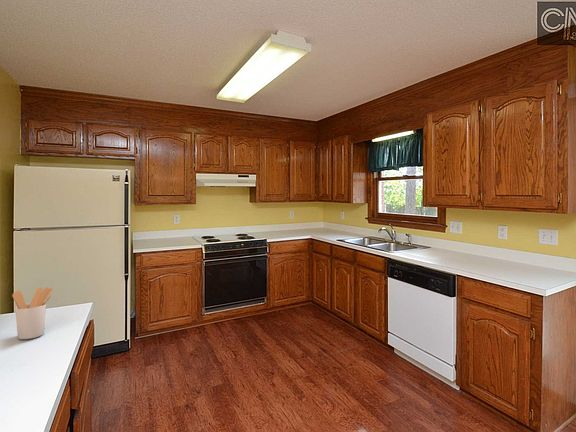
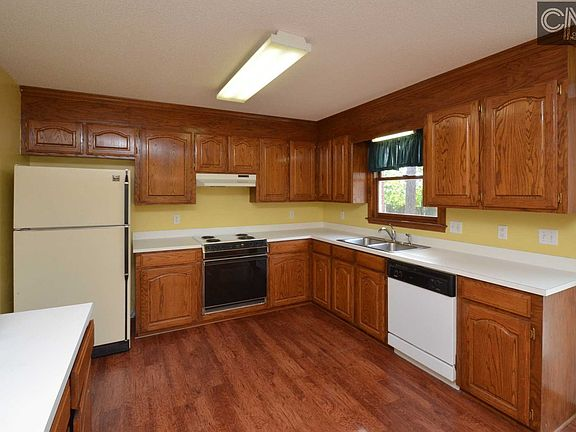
- utensil holder (35, 311)
